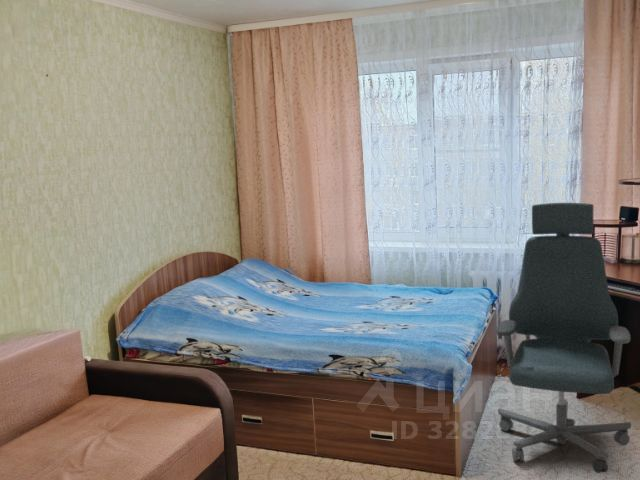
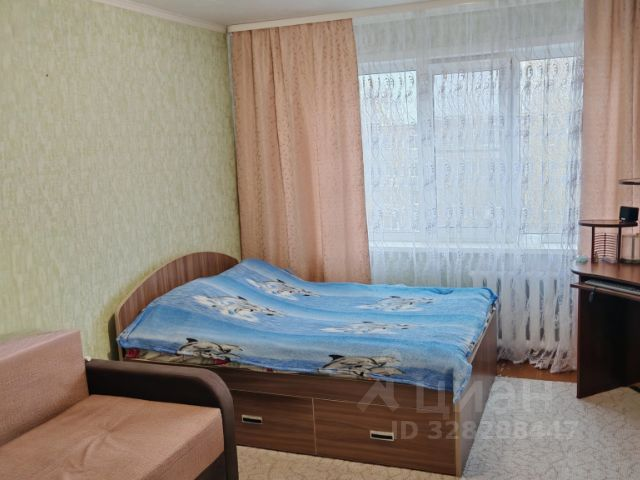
- office chair (561, 326)
